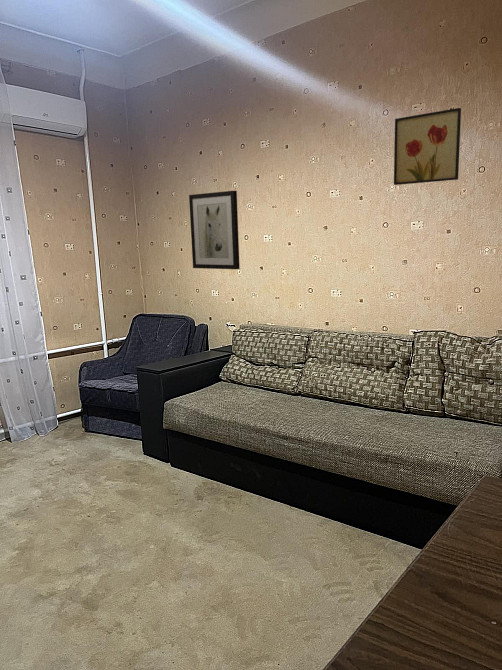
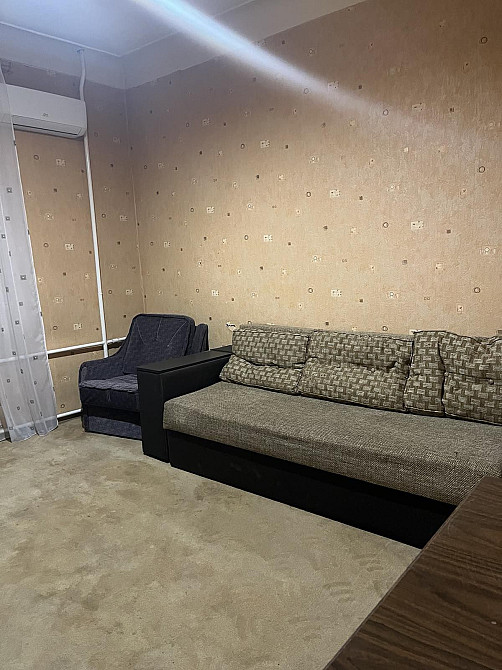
- wall art (213, 231)
- wall art (426, 148)
